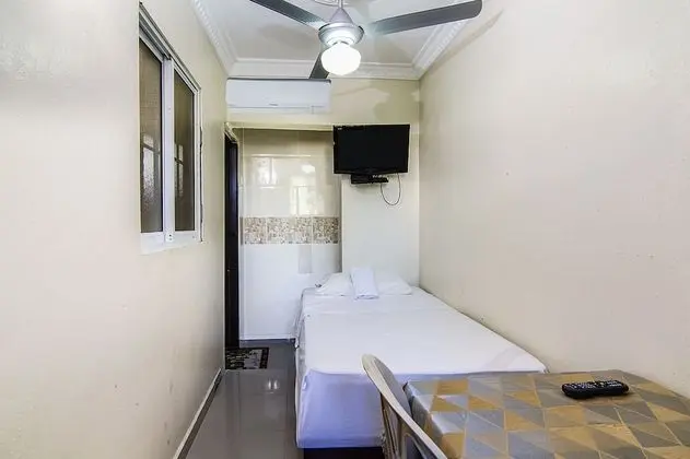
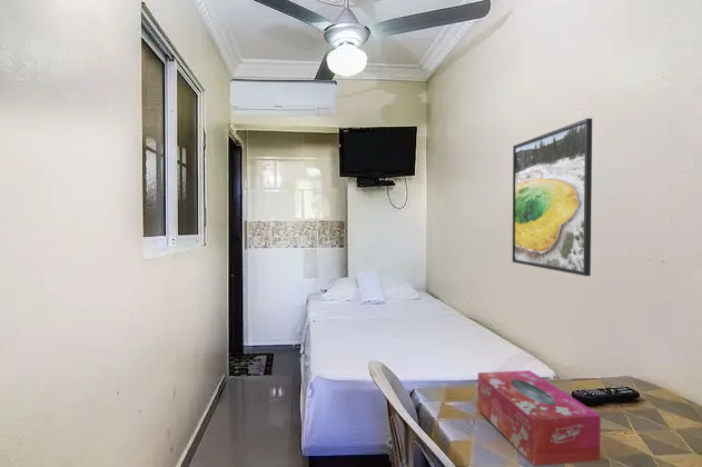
+ tissue box (531, 411)
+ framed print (545, 201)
